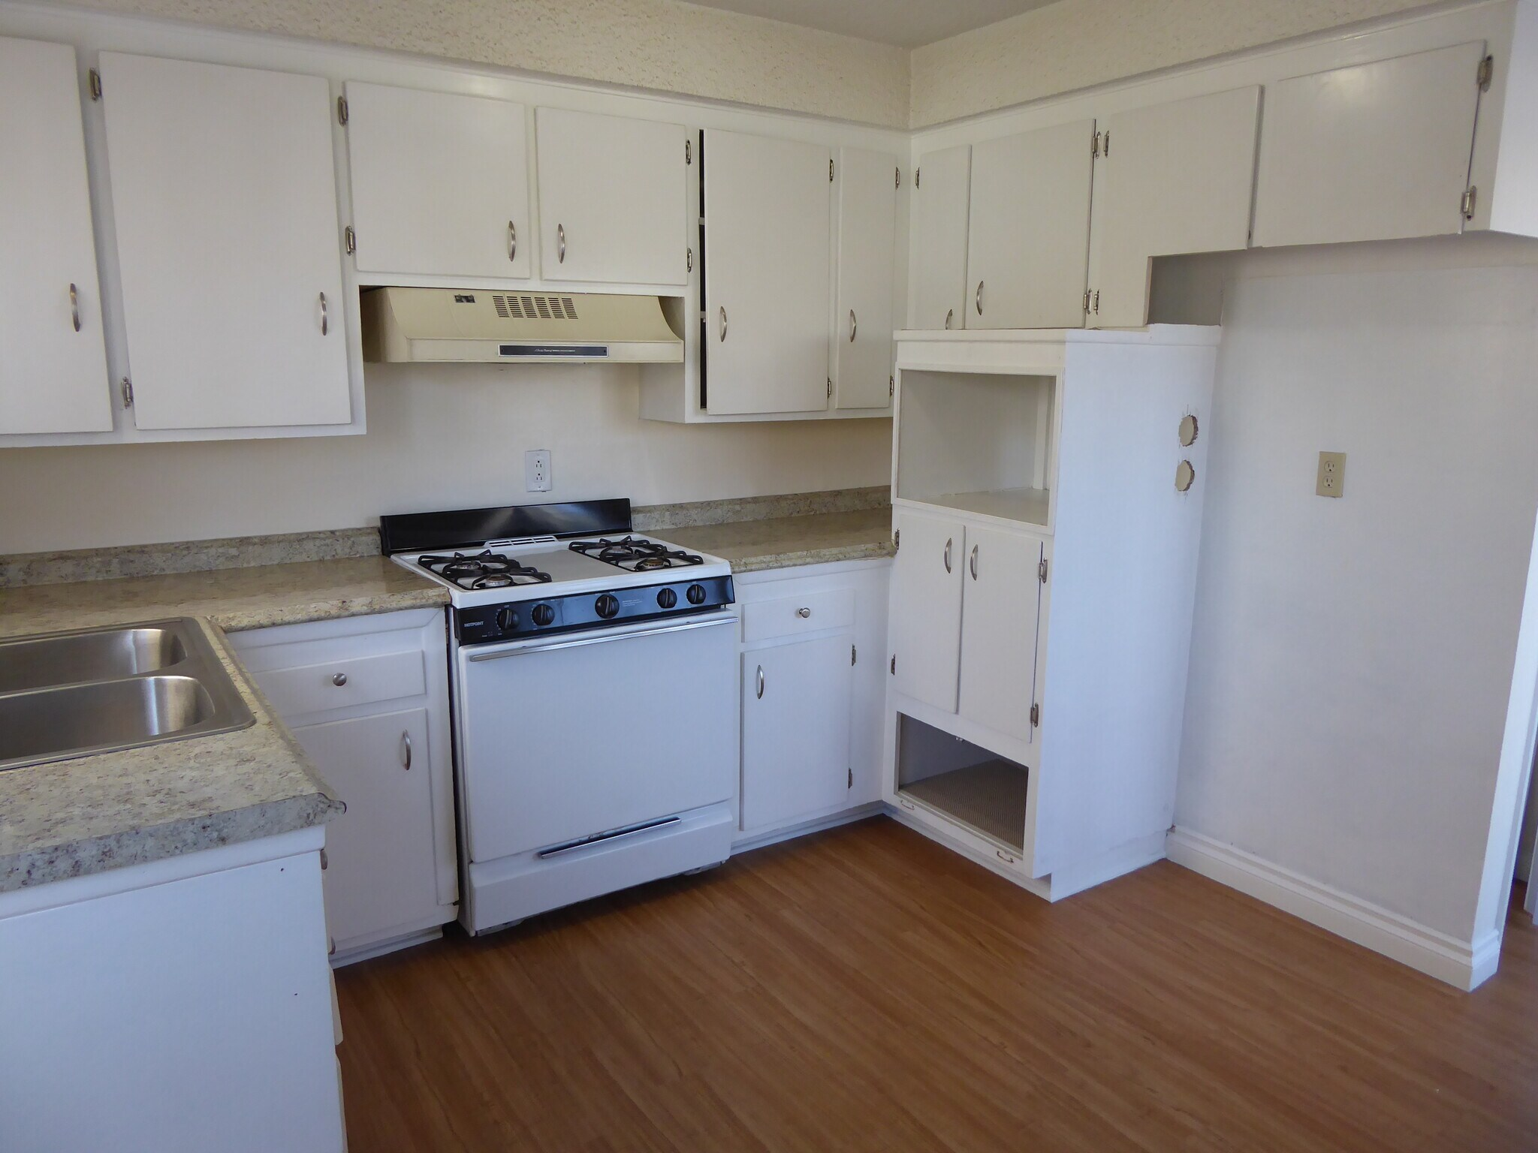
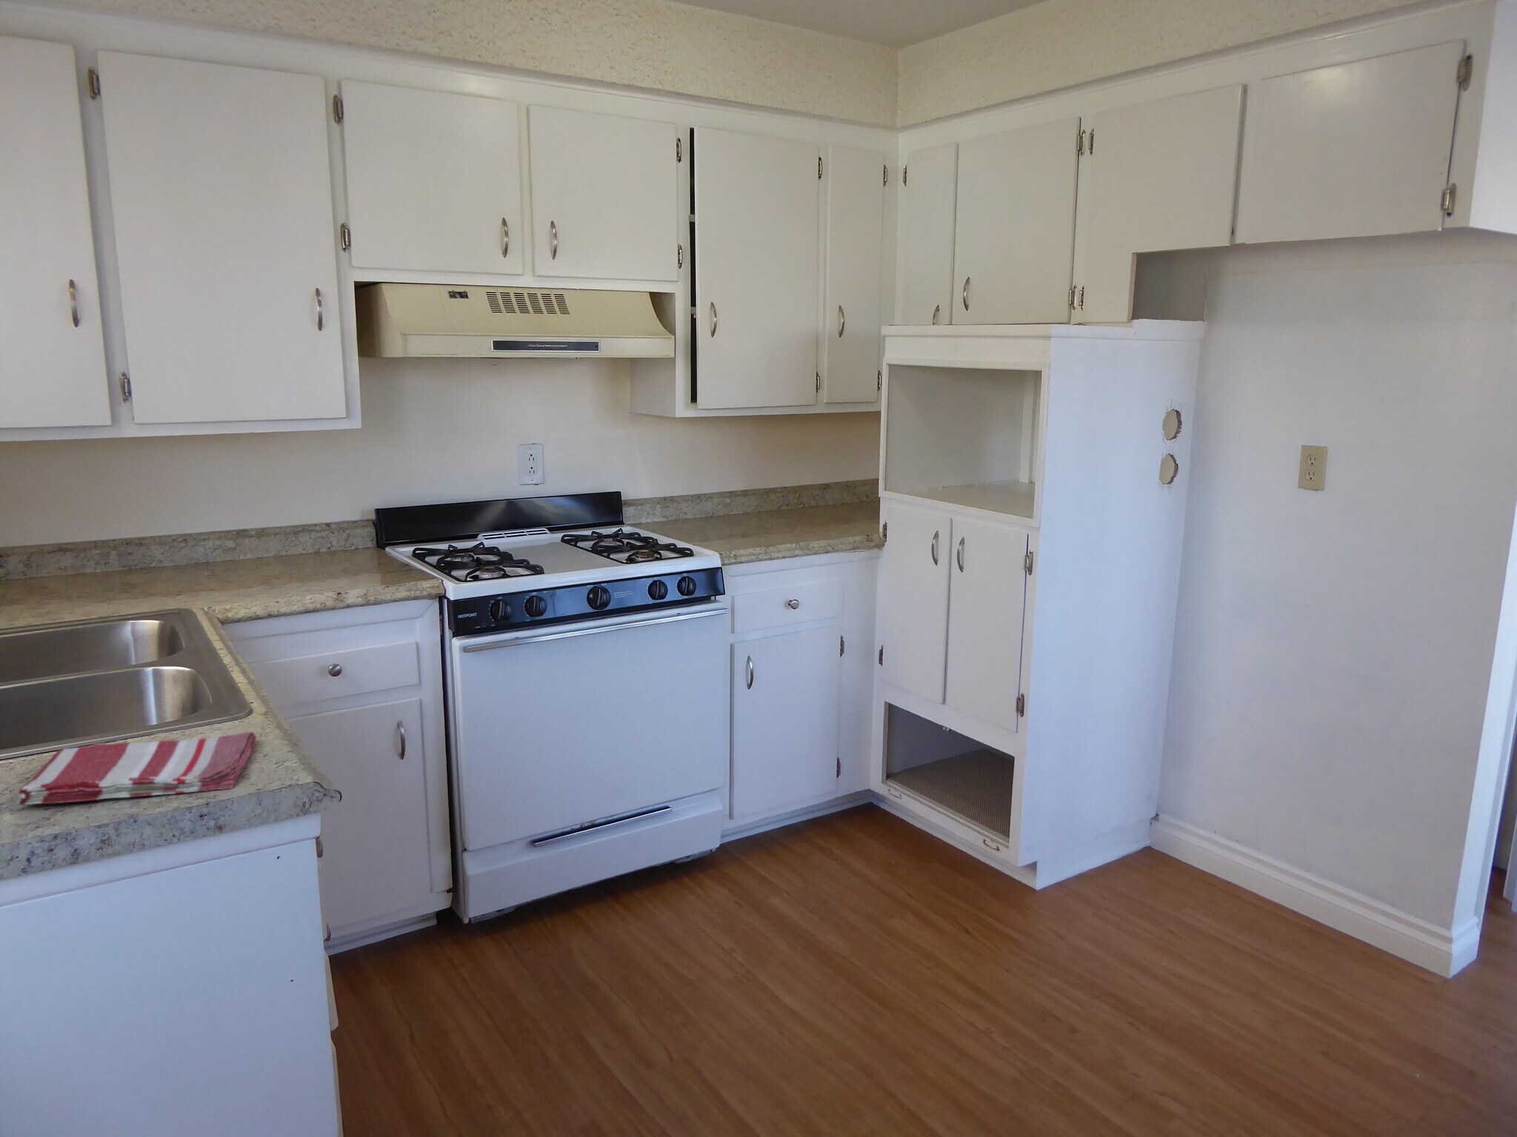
+ dish towel (146, 764)
